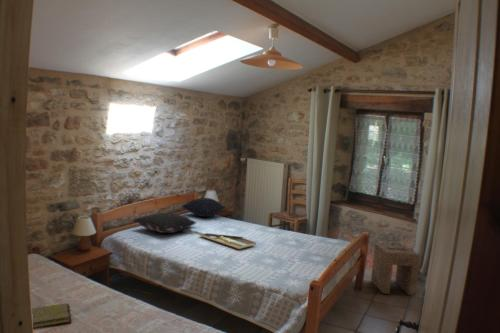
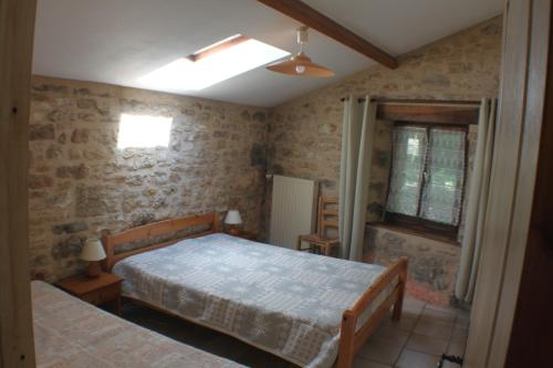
- stool (396, 270)
- serving tray (229, 238)
- pillow (165, 222)
- diary (47, 314)
- pillow (204, 207)
